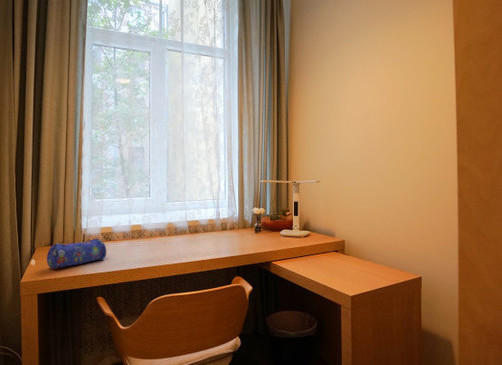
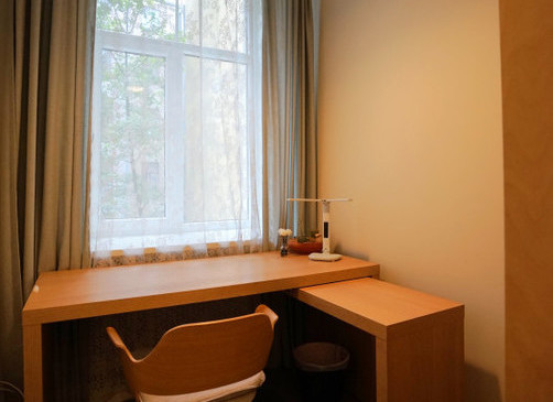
- pencil case (77, 252)
